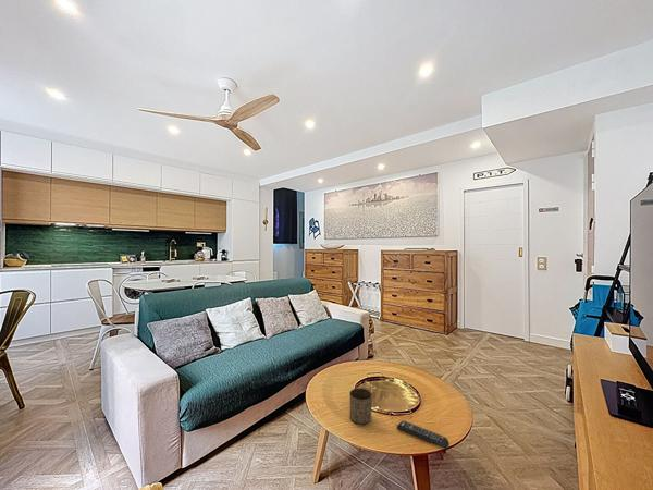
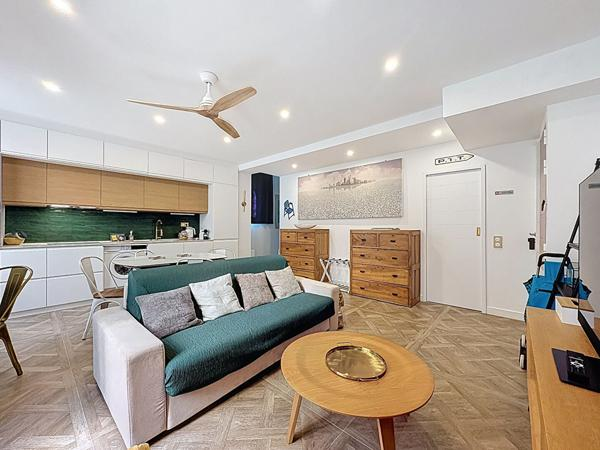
- cup (360, 405)
- remote control (421, 433)
